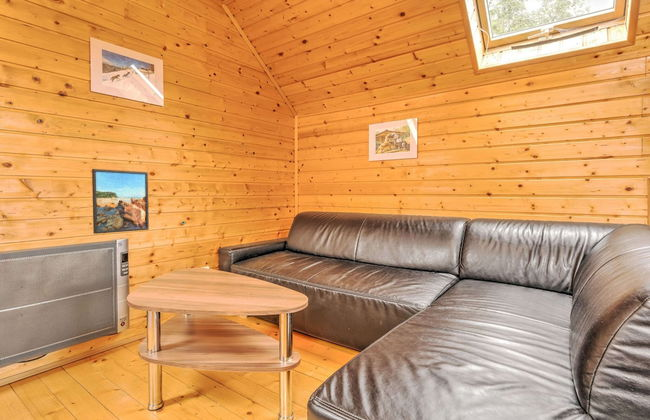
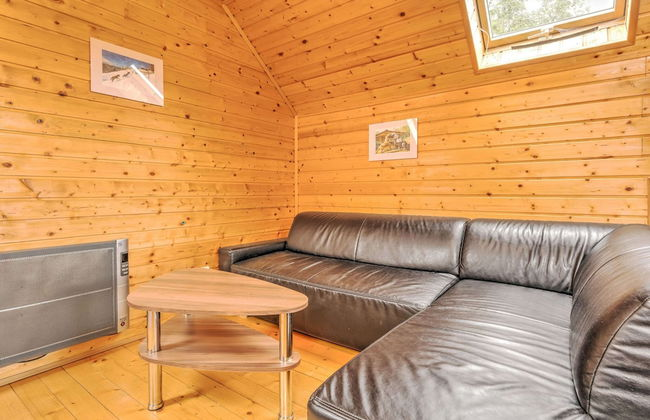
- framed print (122, 201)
